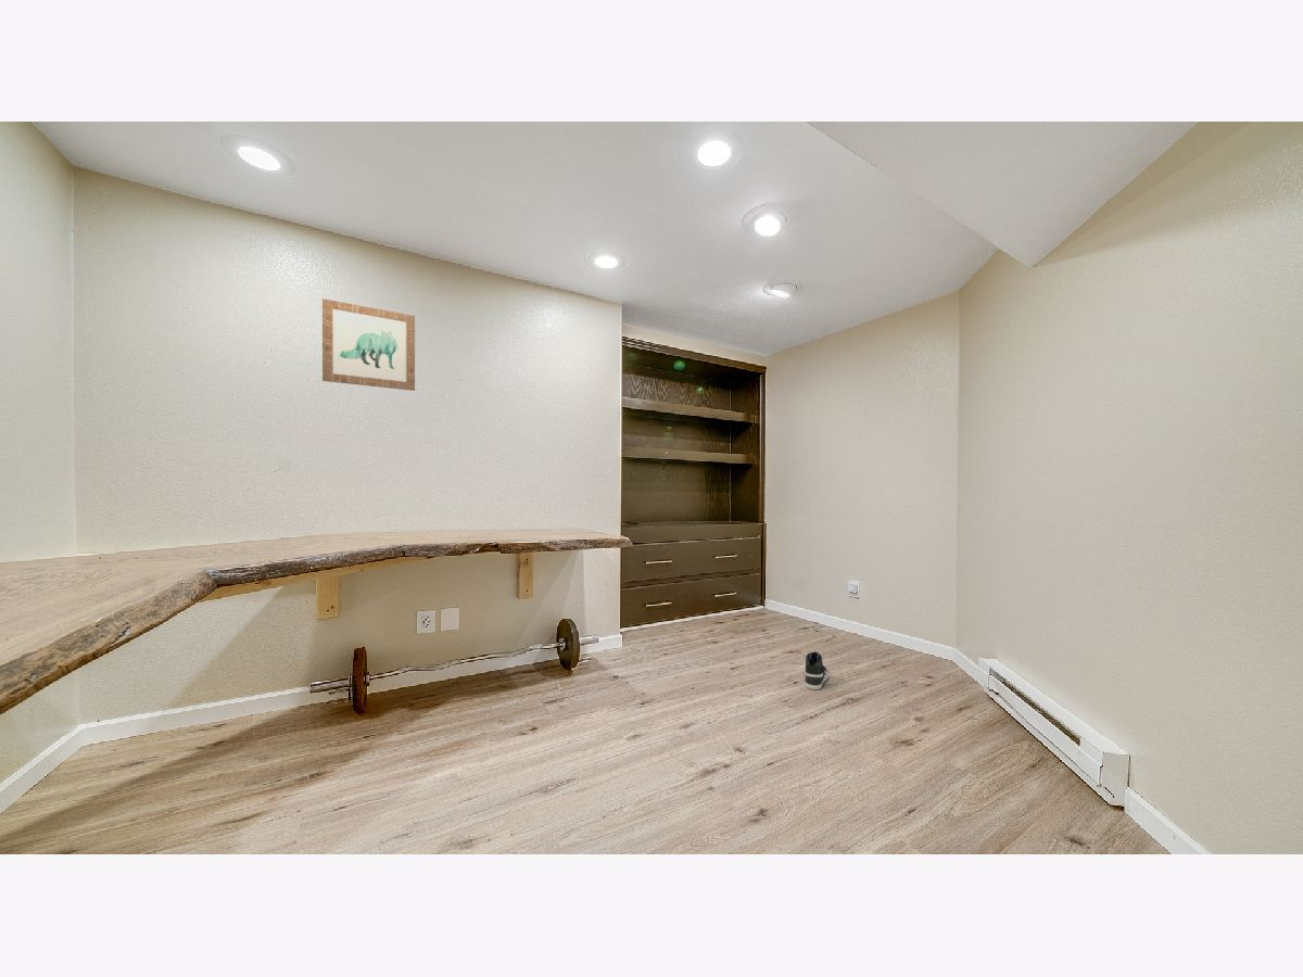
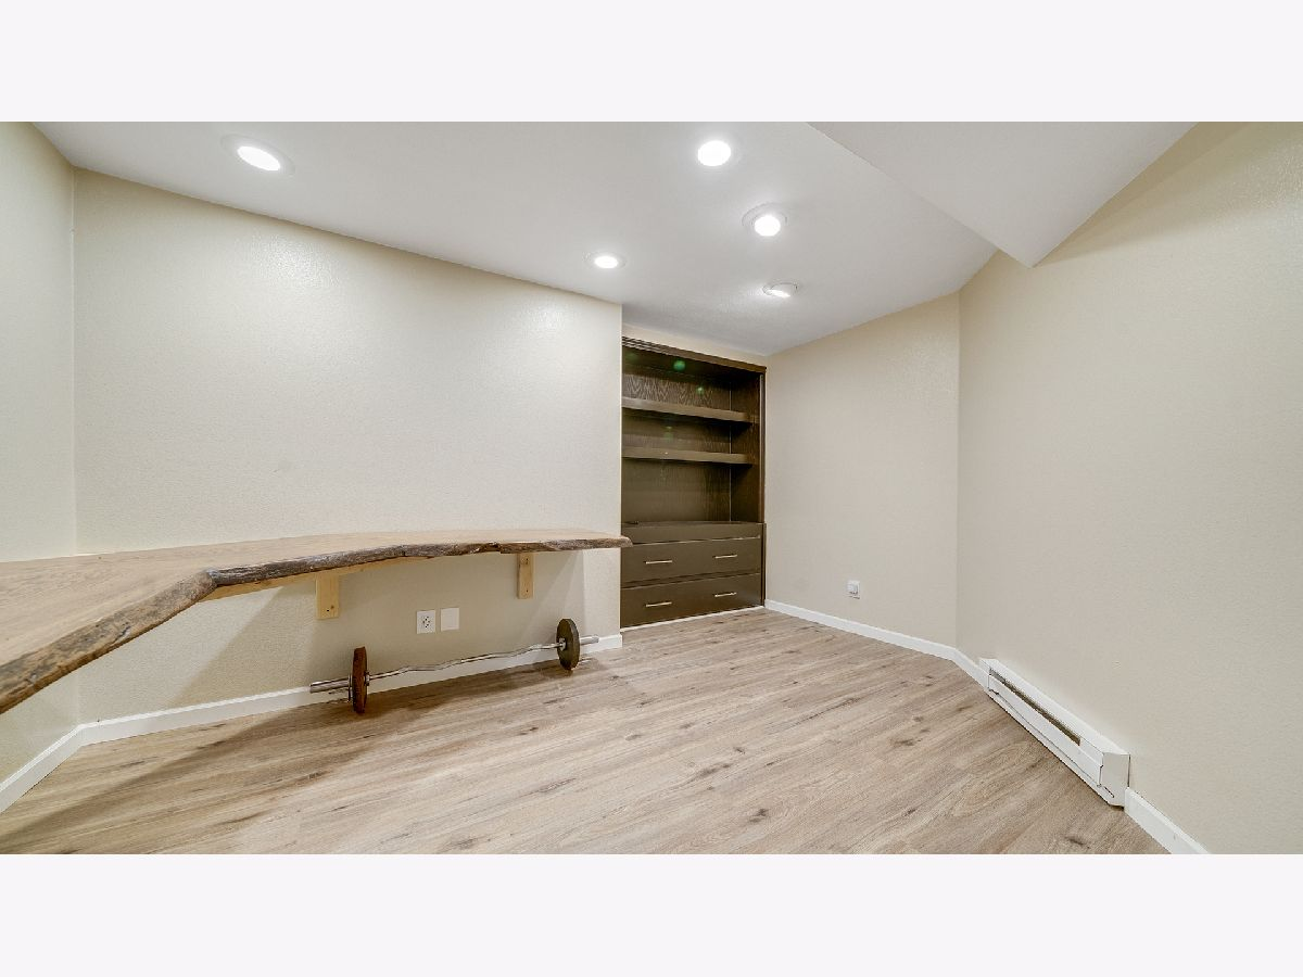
- wall art (370, 346)
- sneaker (817, 664)
